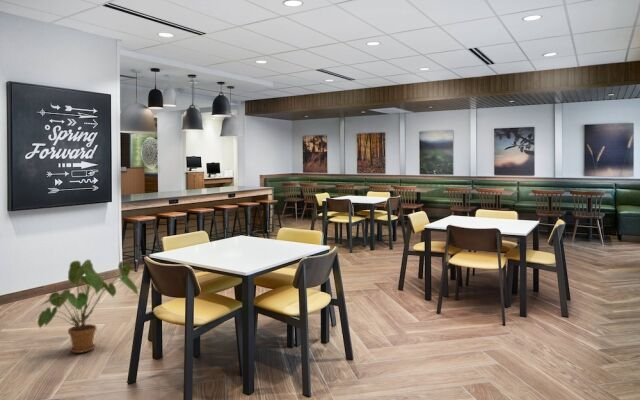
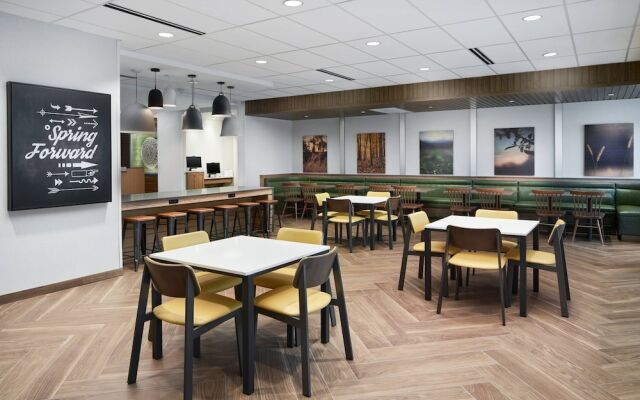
- house plant (89, 302)
